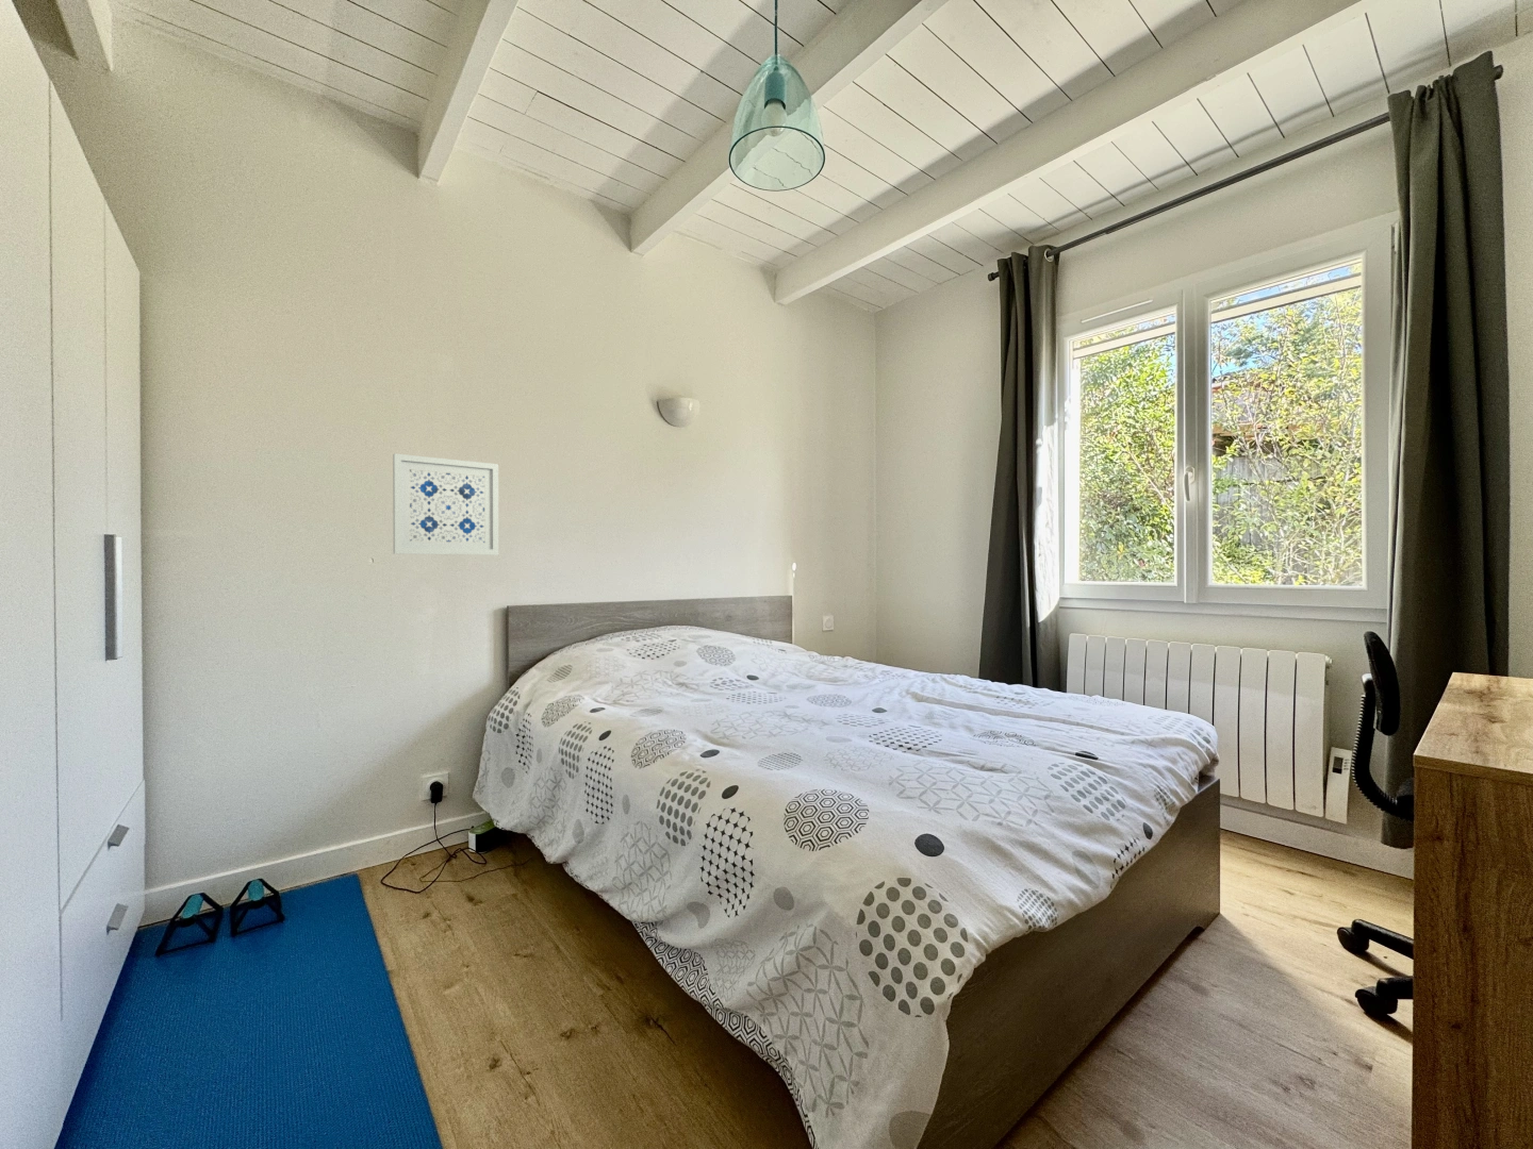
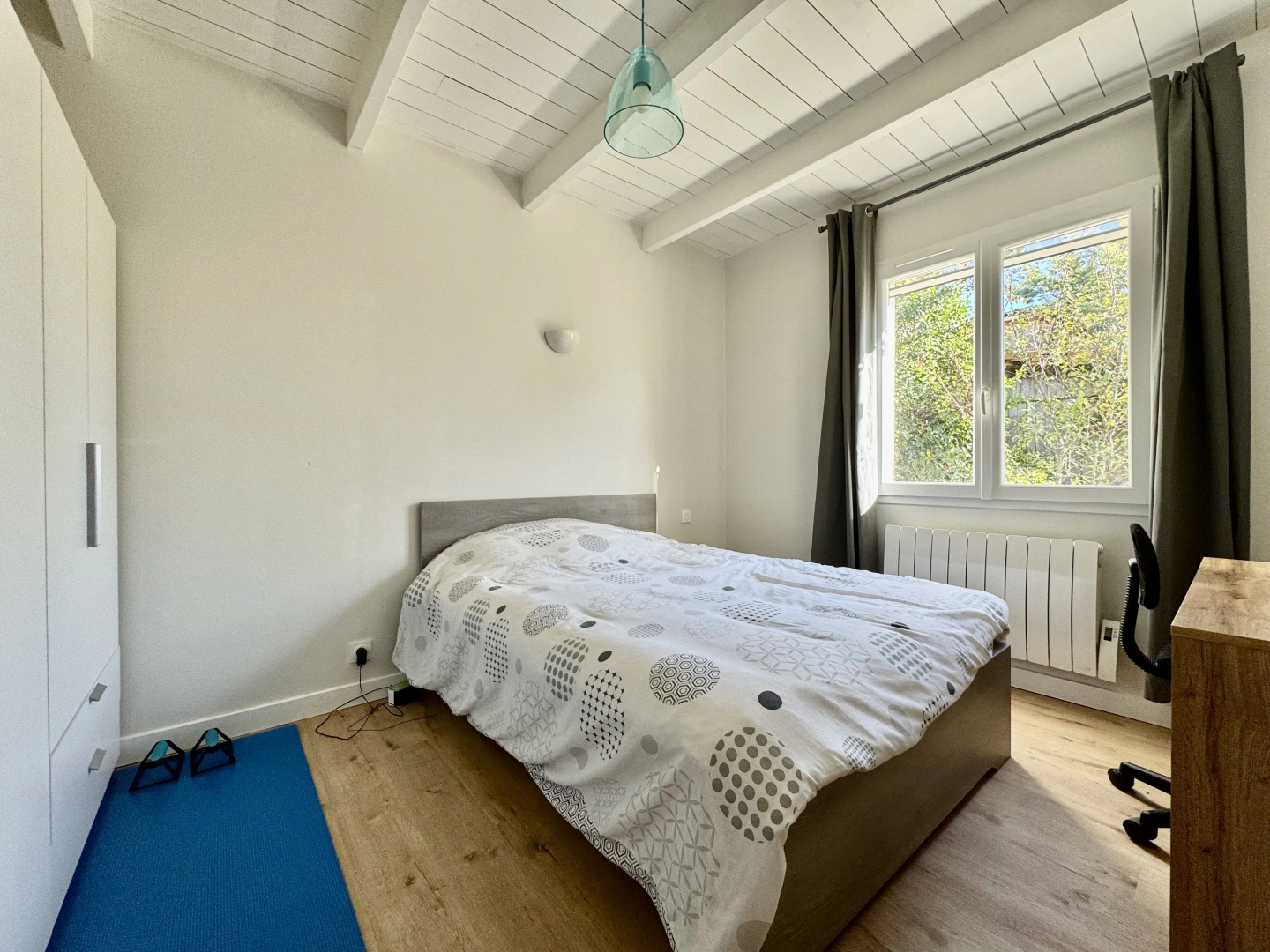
- wall art (448, 507)
